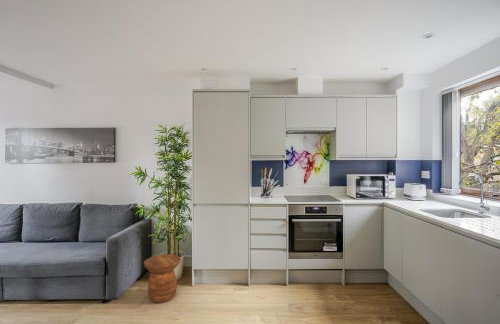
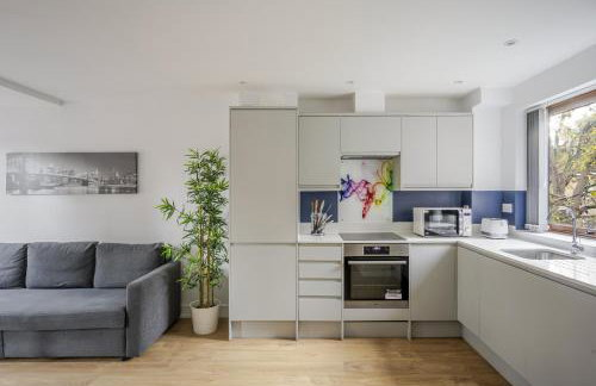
- side table (162, 278)
